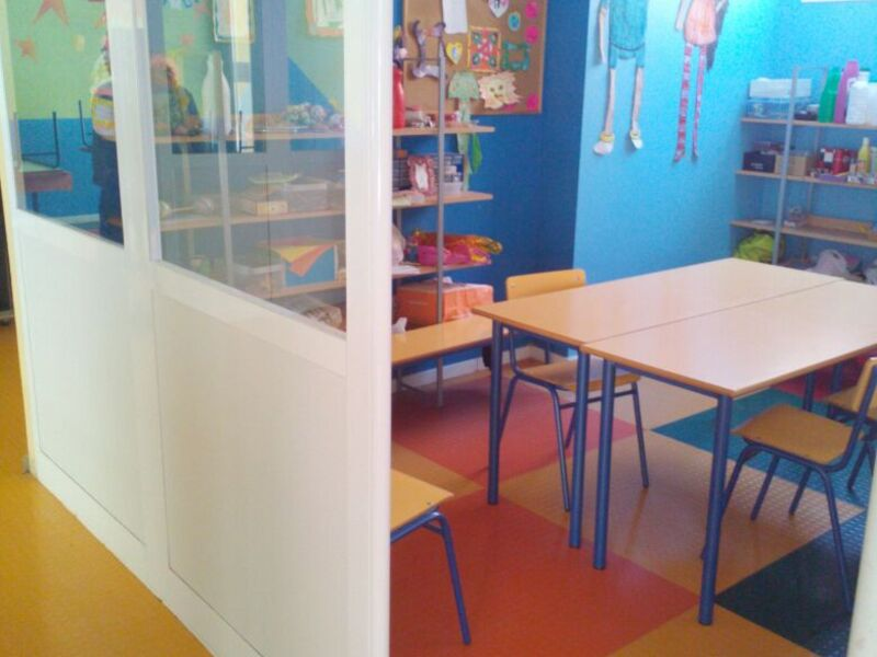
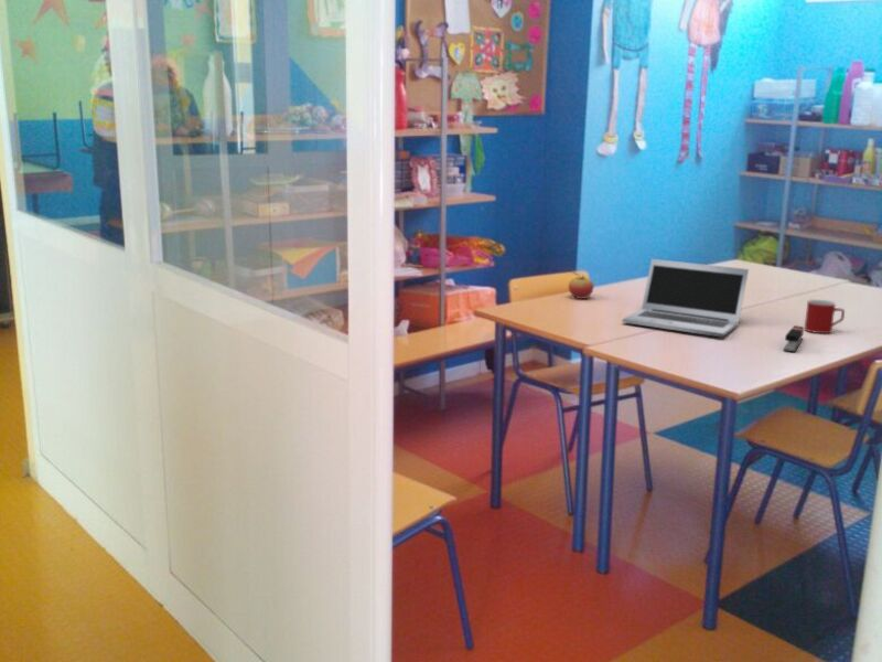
+ stapler (794, 337)
+ laptop (685, 296)
+ fruit (581, 285)
+ mug (825, 317)
